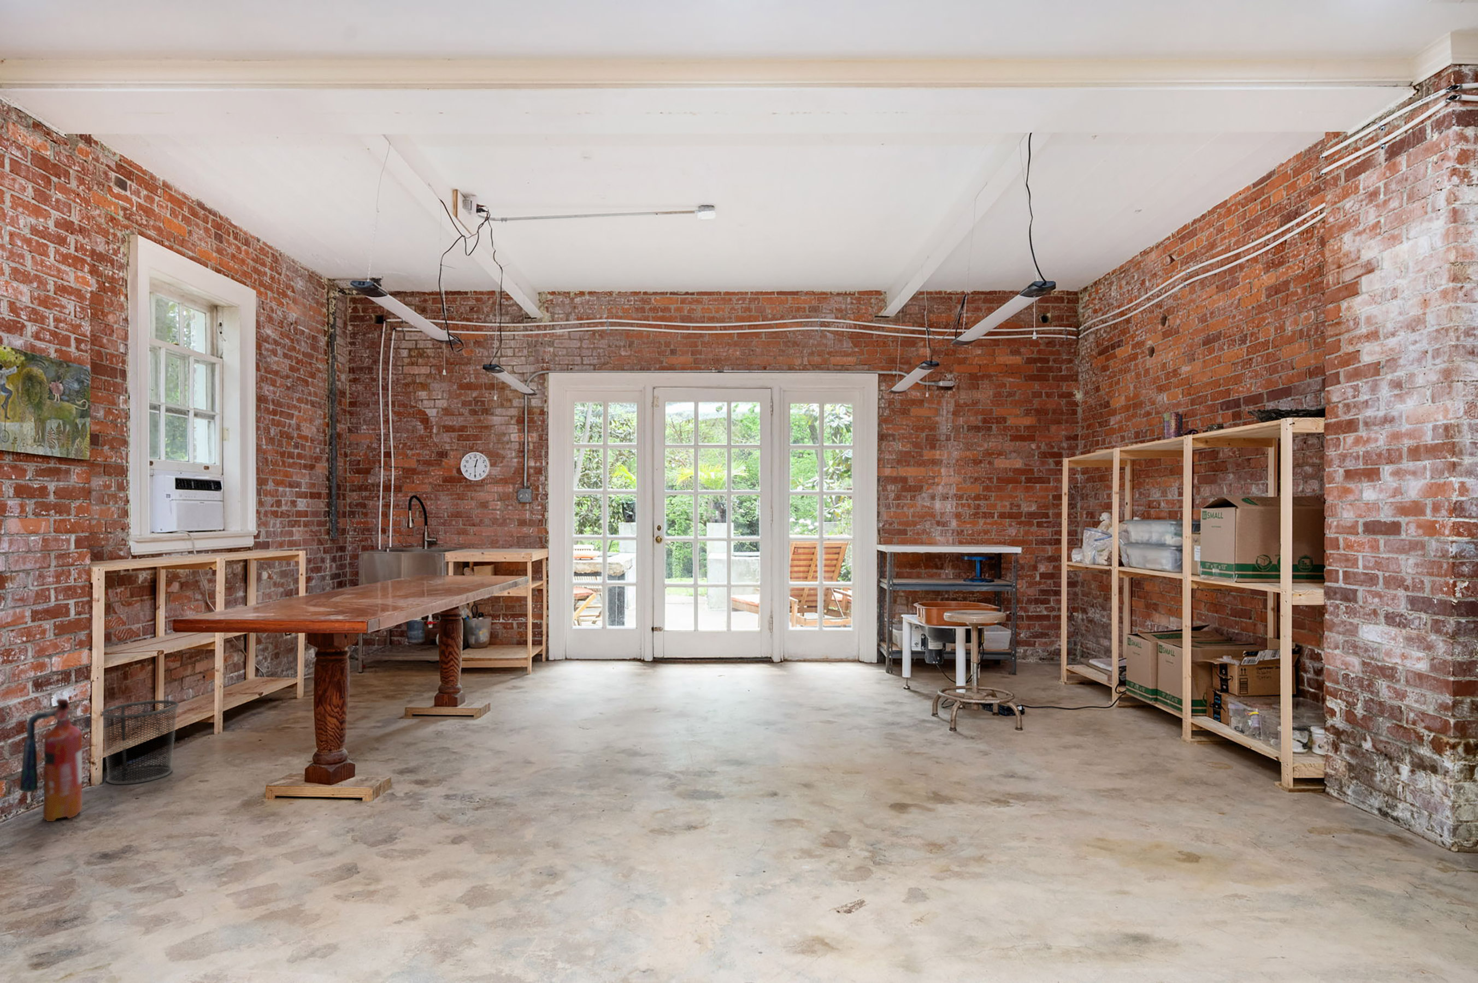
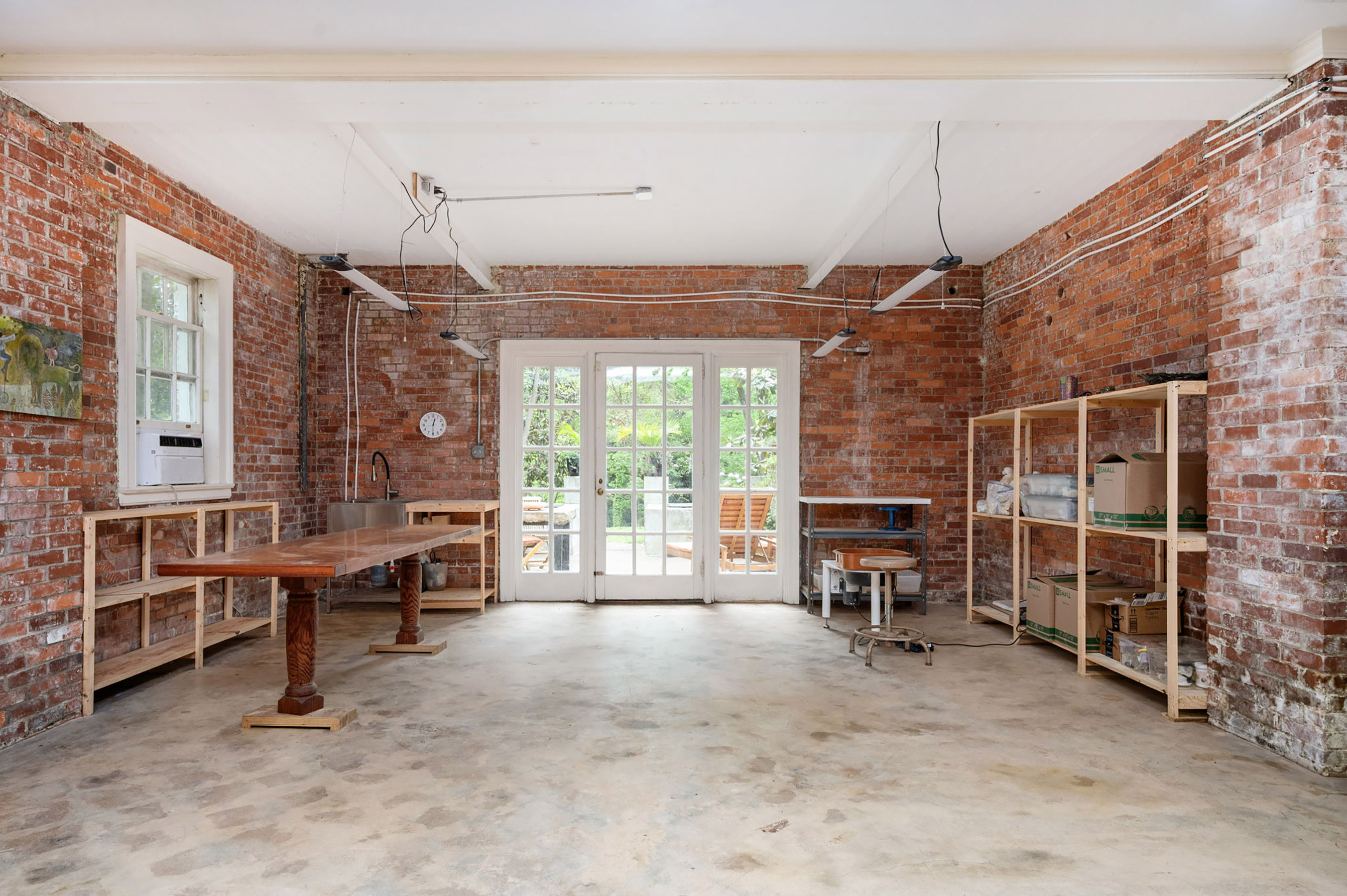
- fire extinguisher (52, 756)
- waste bin (140, 741)
